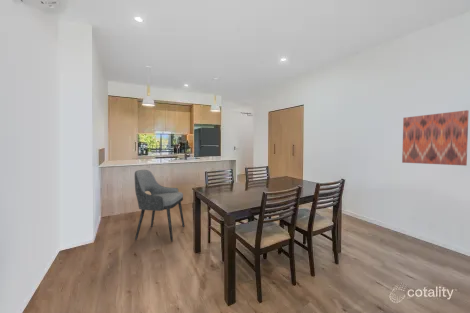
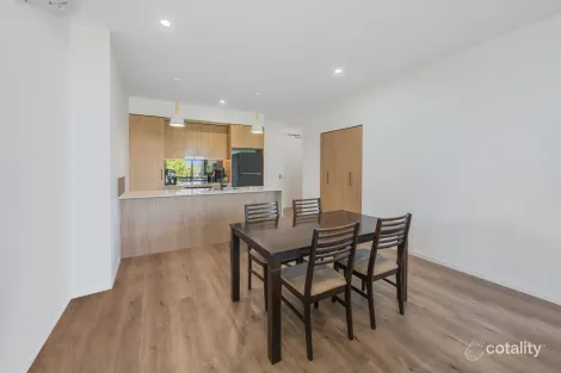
- dining chair (158, 202)
- wall art (431, 139)
